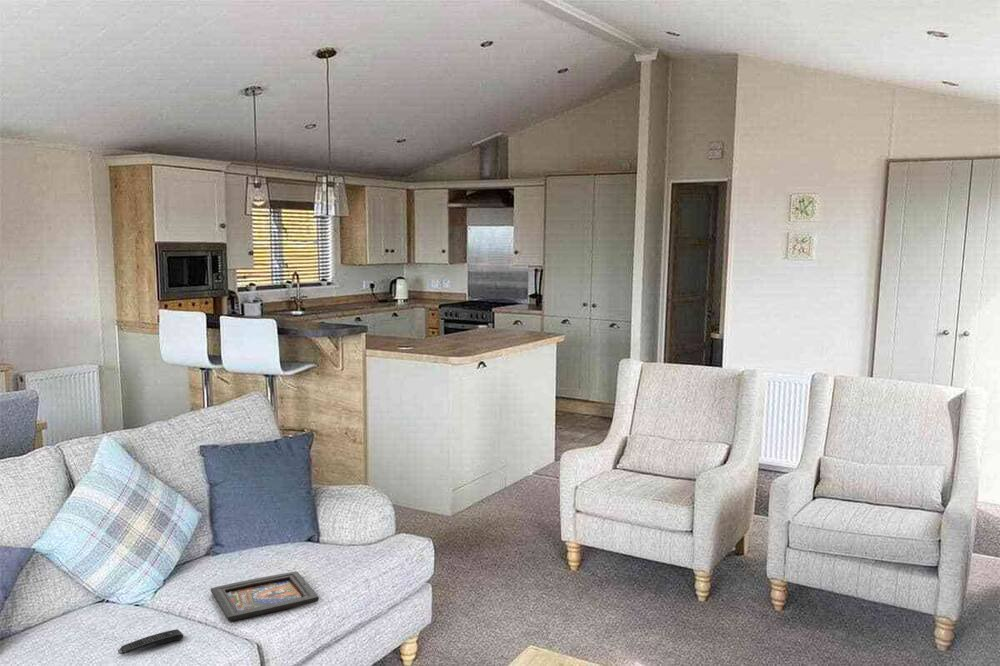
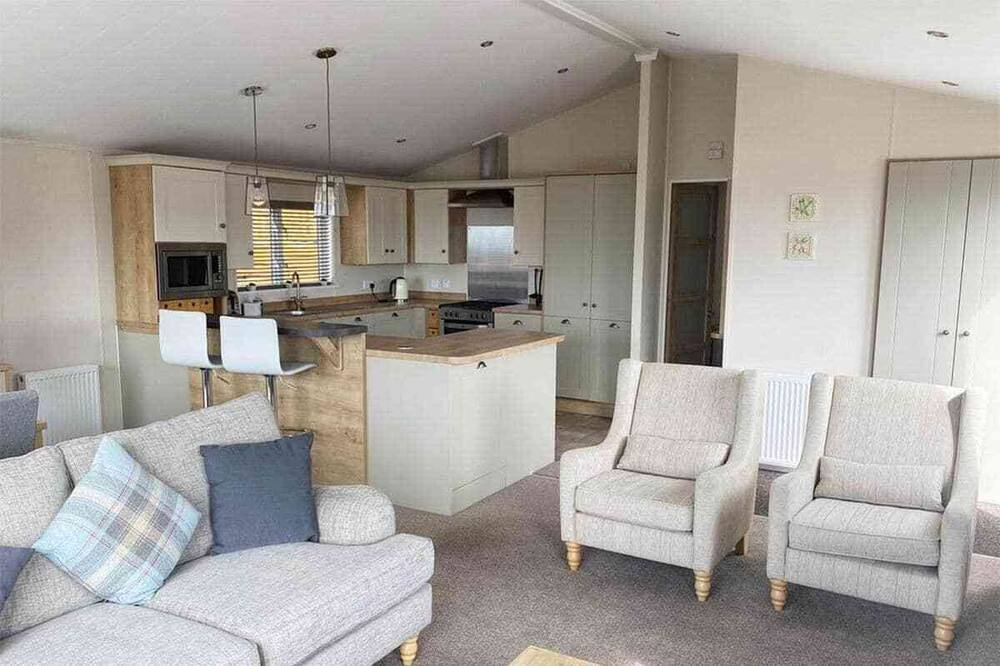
- remote control (150, 642)
- tablet (264, 594)
